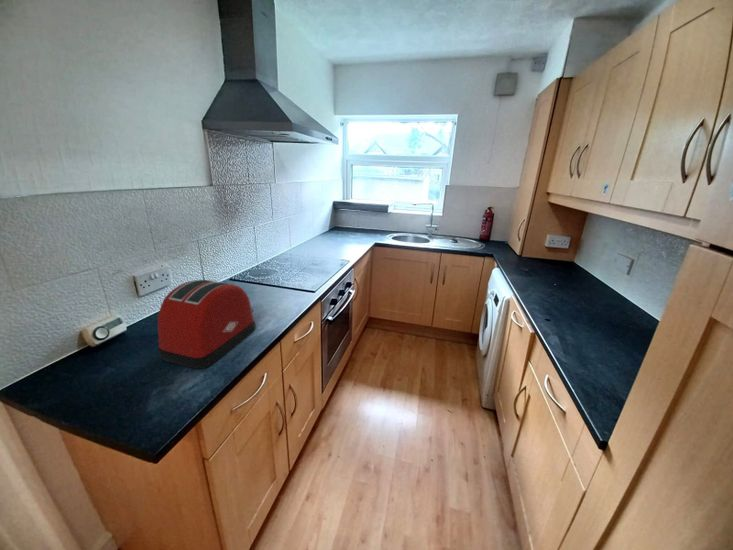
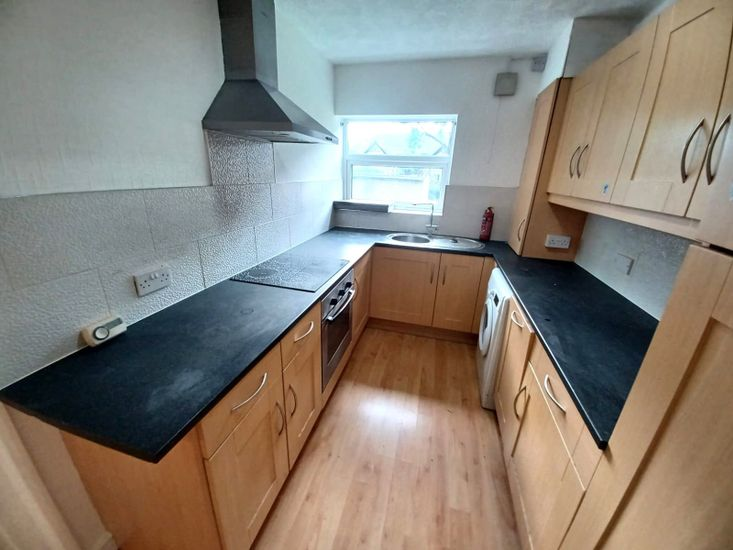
- toaster (208, 314)
